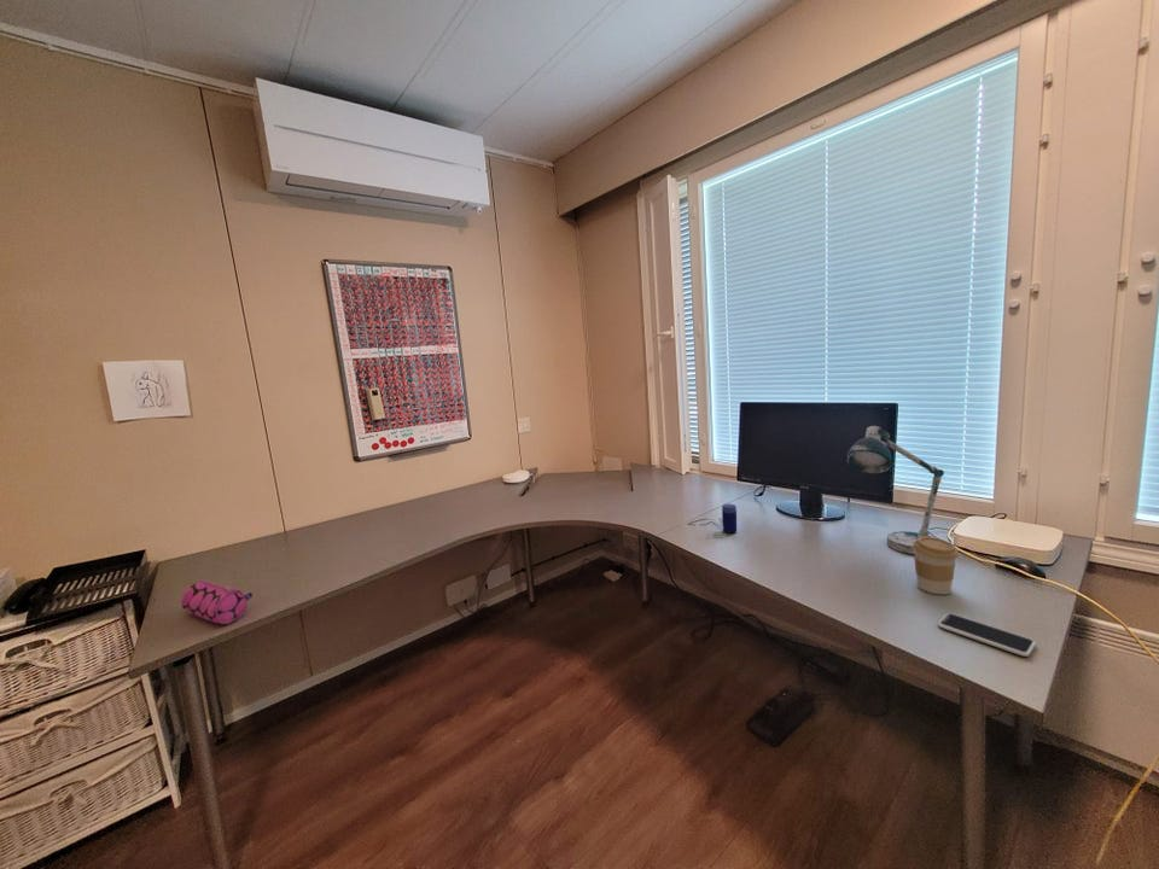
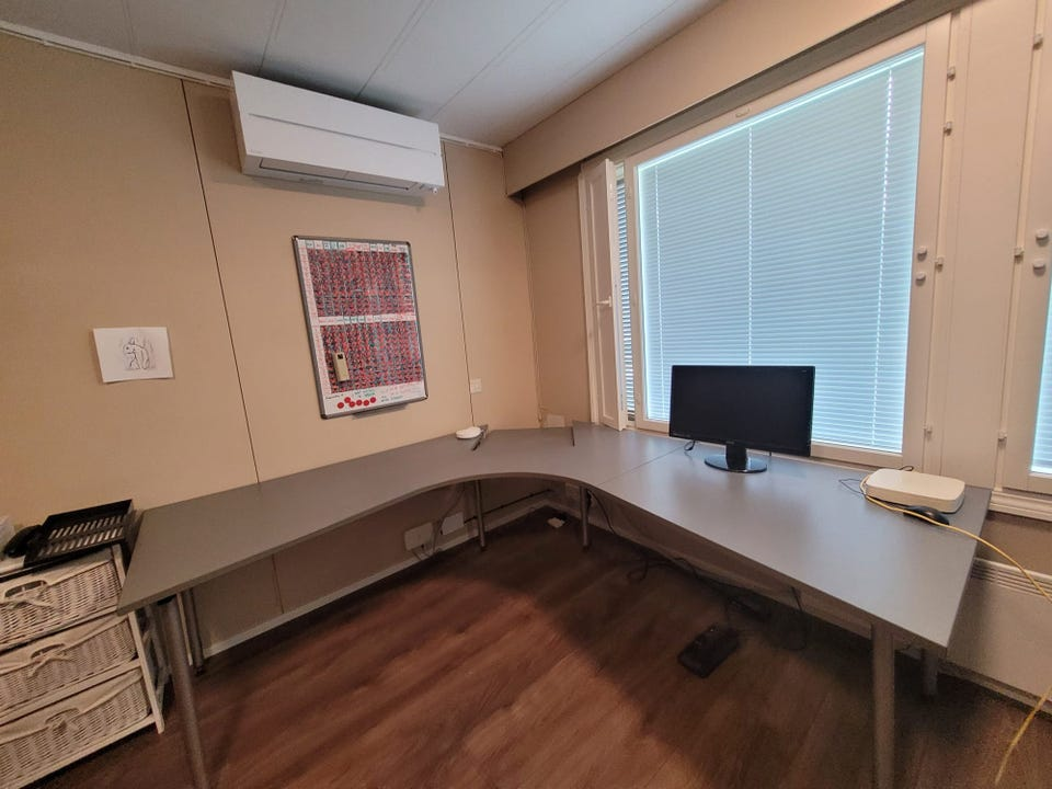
- pencil case (214, 599)
- desk lamp (887, 470)
- smartphone (984, 632)
- coffee cup (934, 564)
- speaker (722, 514)
